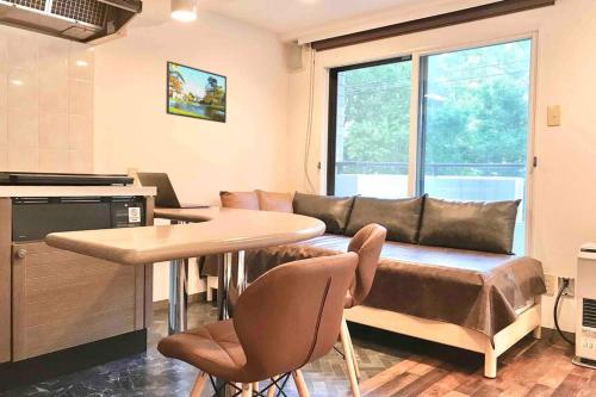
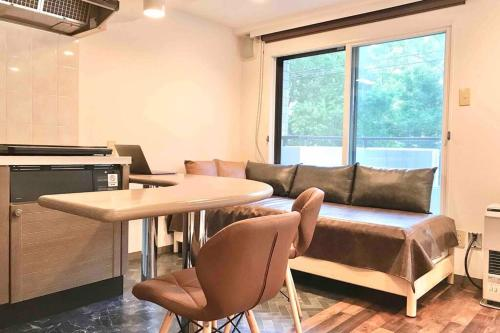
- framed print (198, 93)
